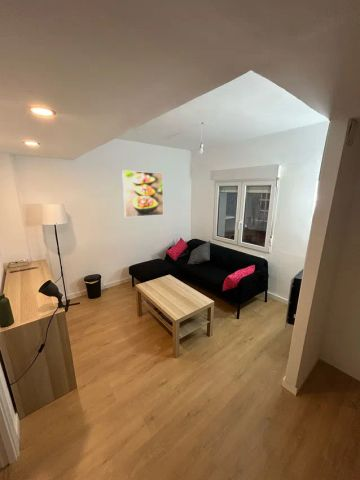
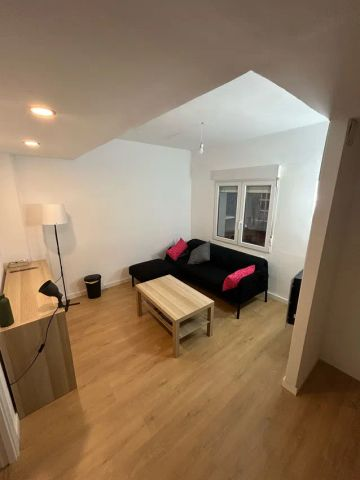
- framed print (144, 194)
